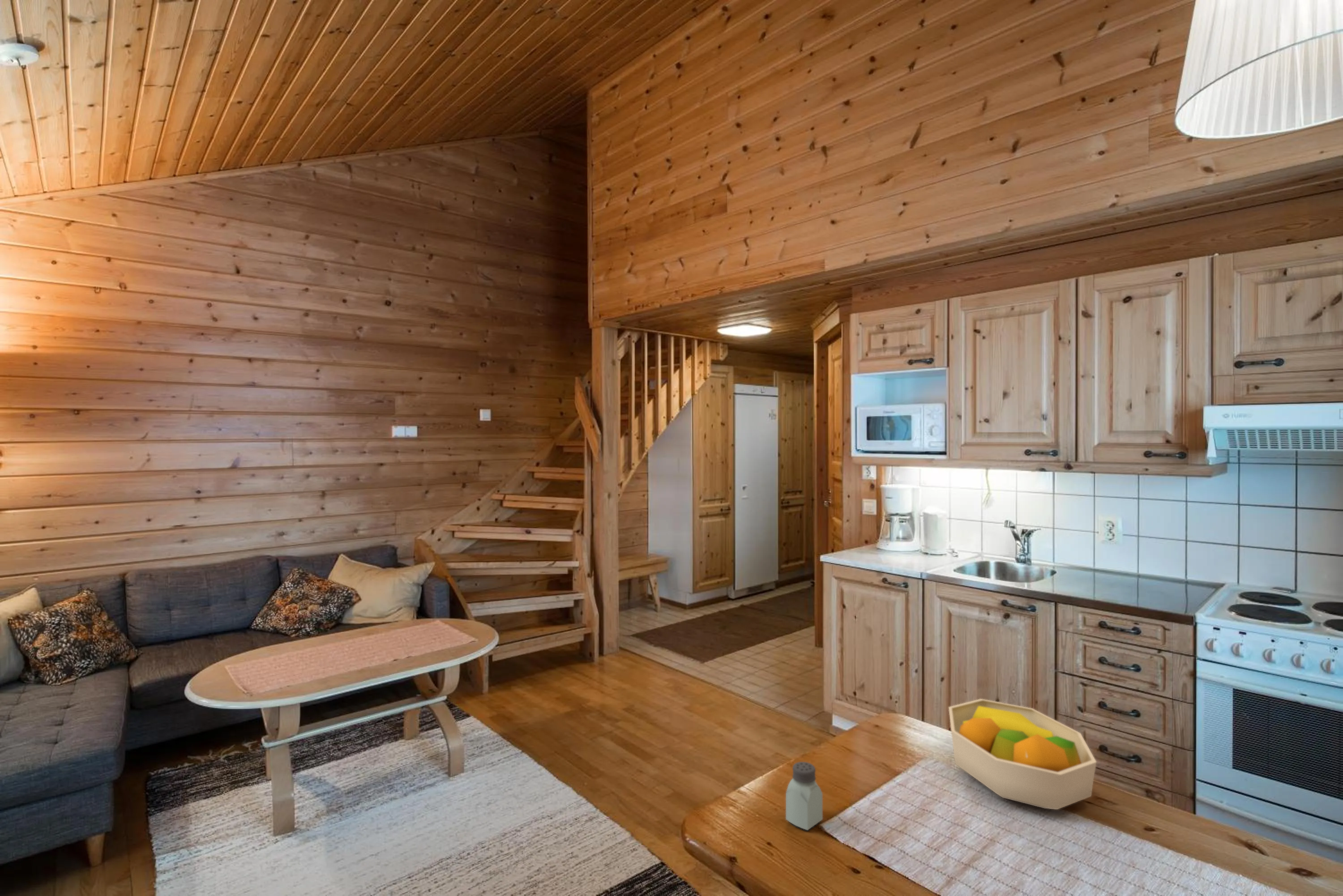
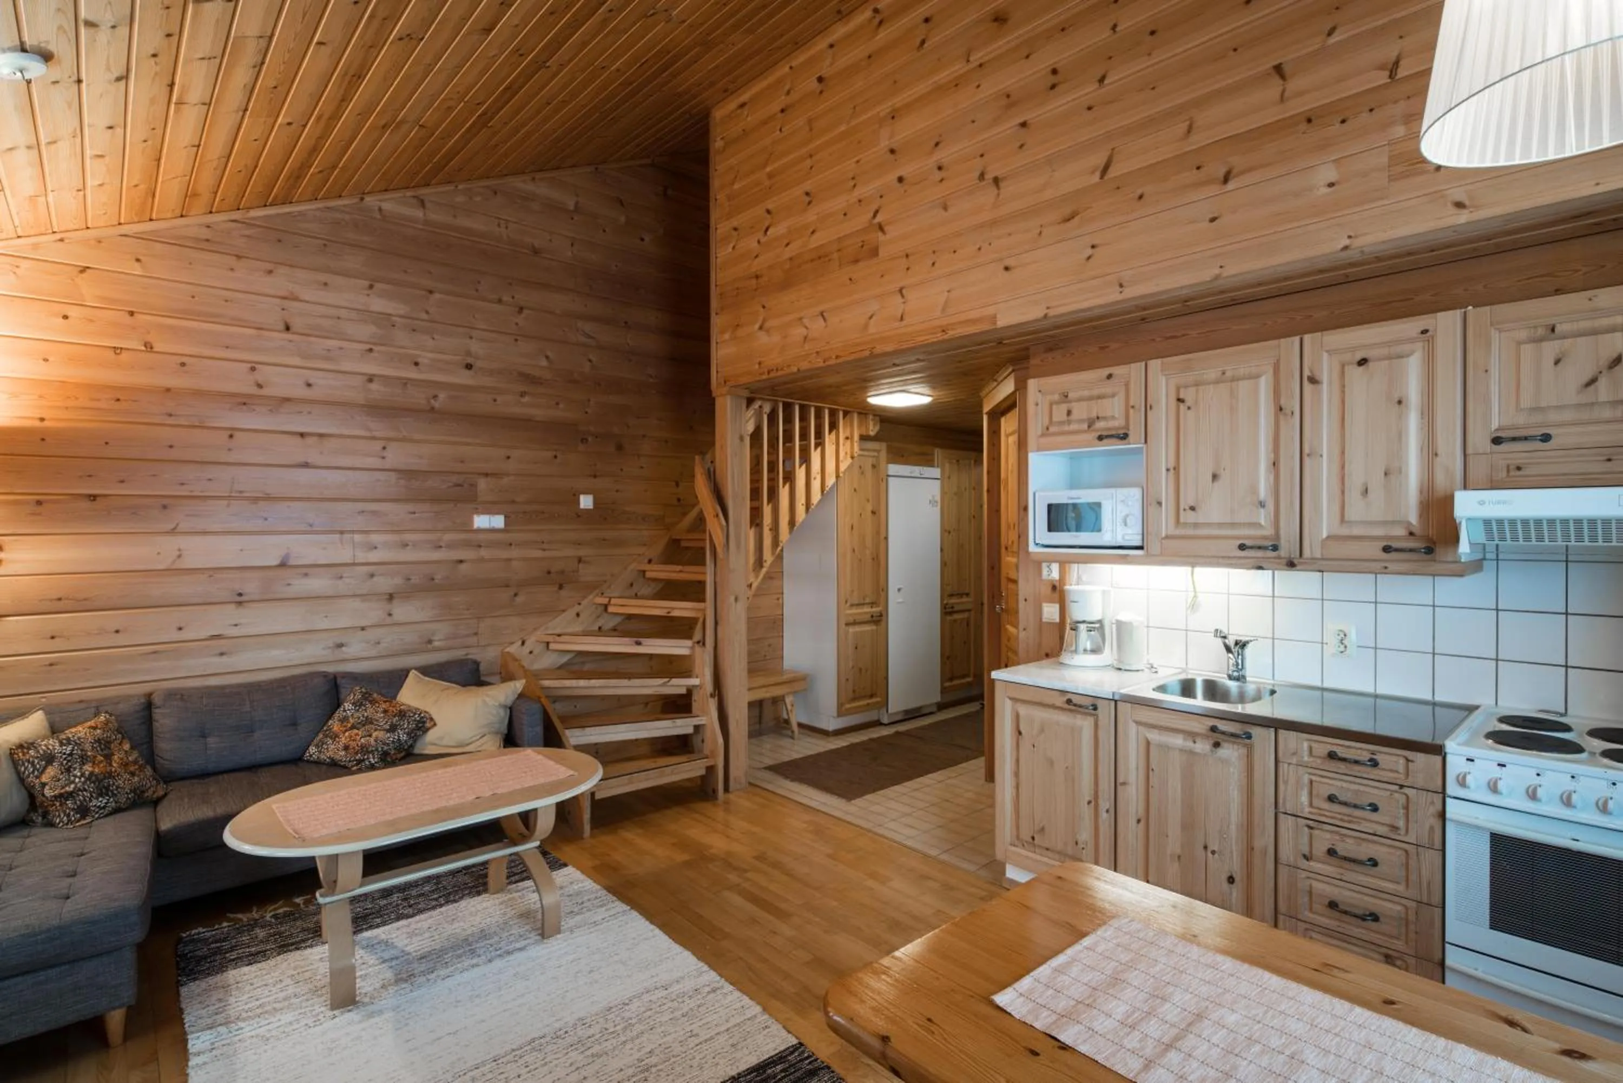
- saltshaker (804, 794)
- fruit bowl (1015, 744)
